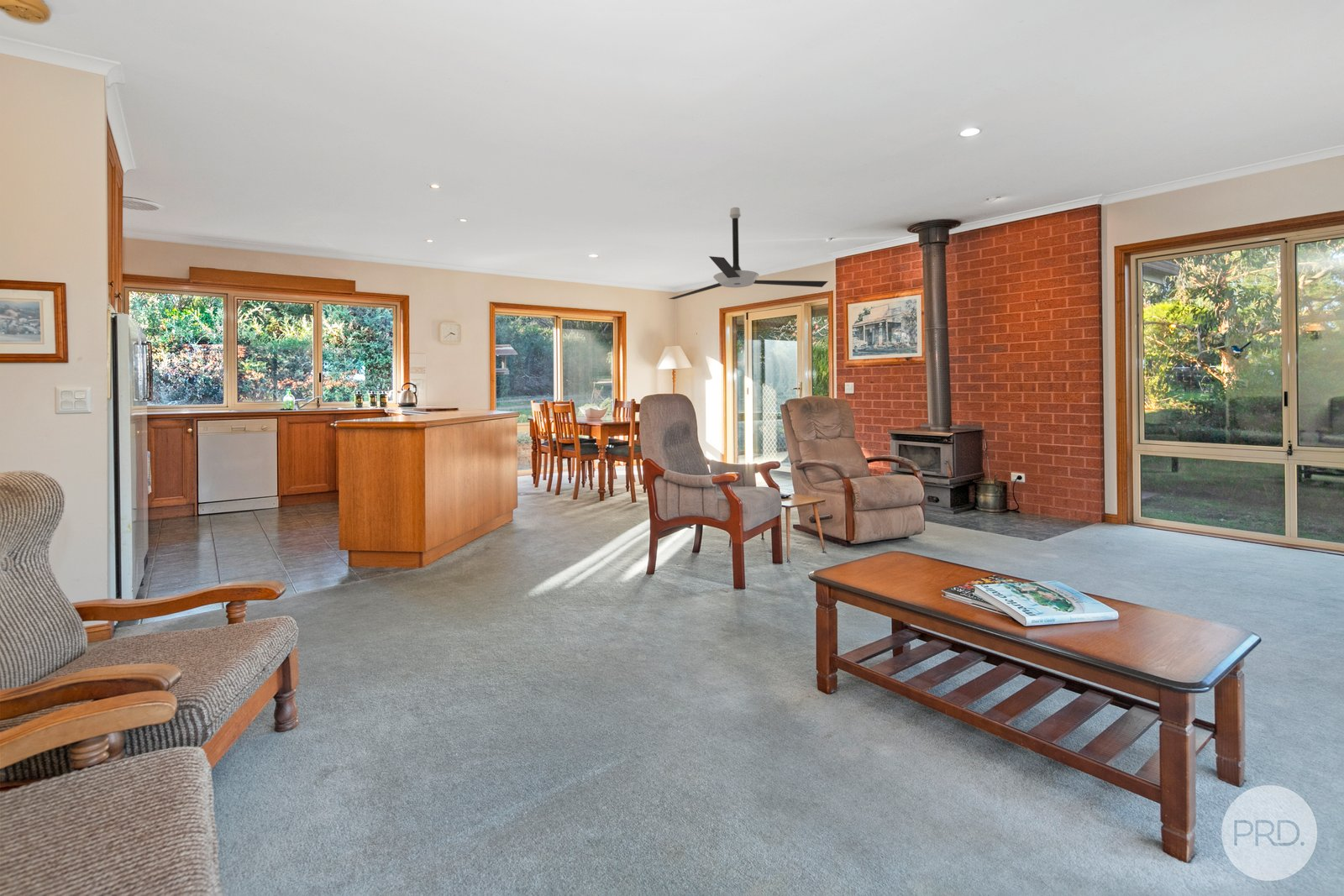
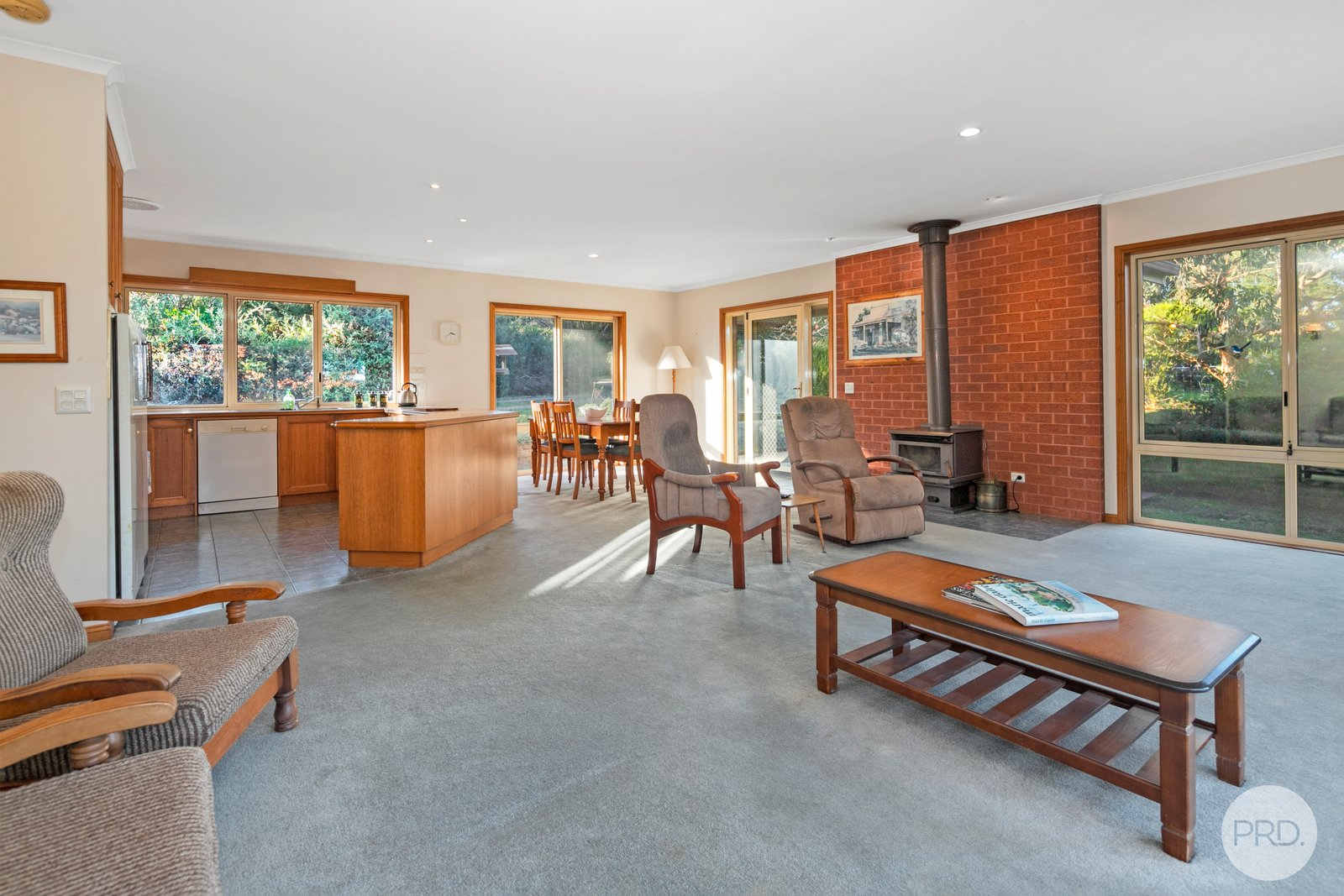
- ceiling fan (738, 242)
